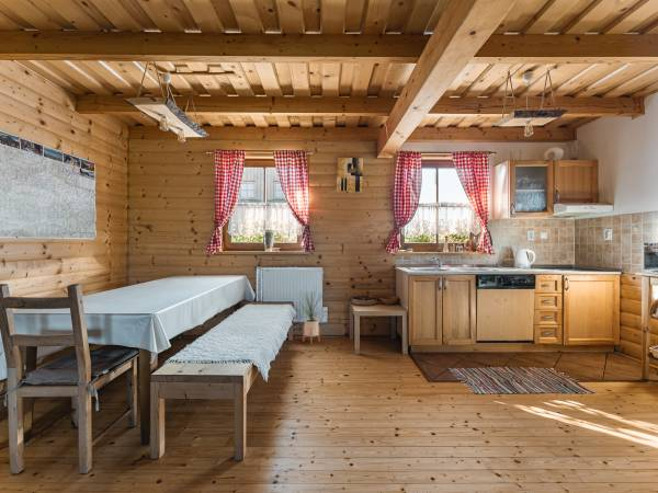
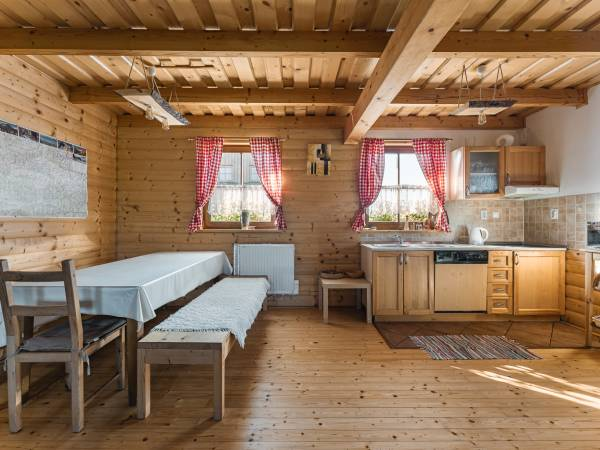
- house plant (311, 313)
